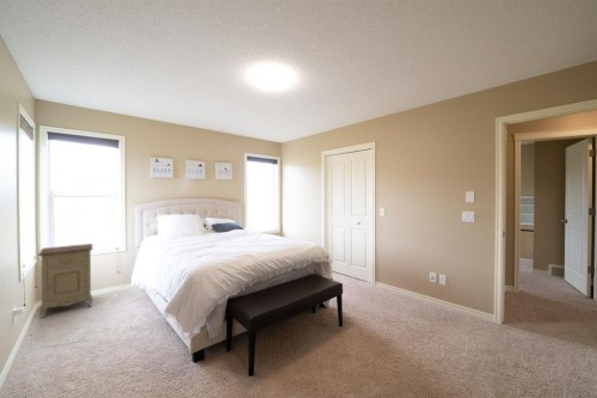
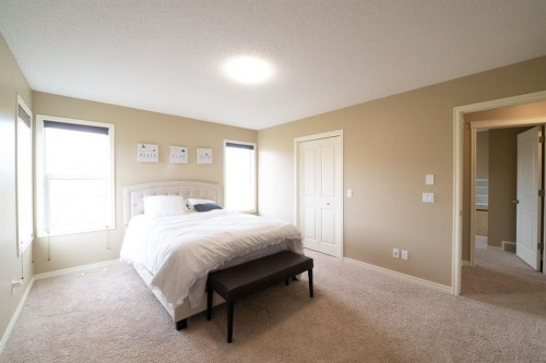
- nightstand (67, 277)
